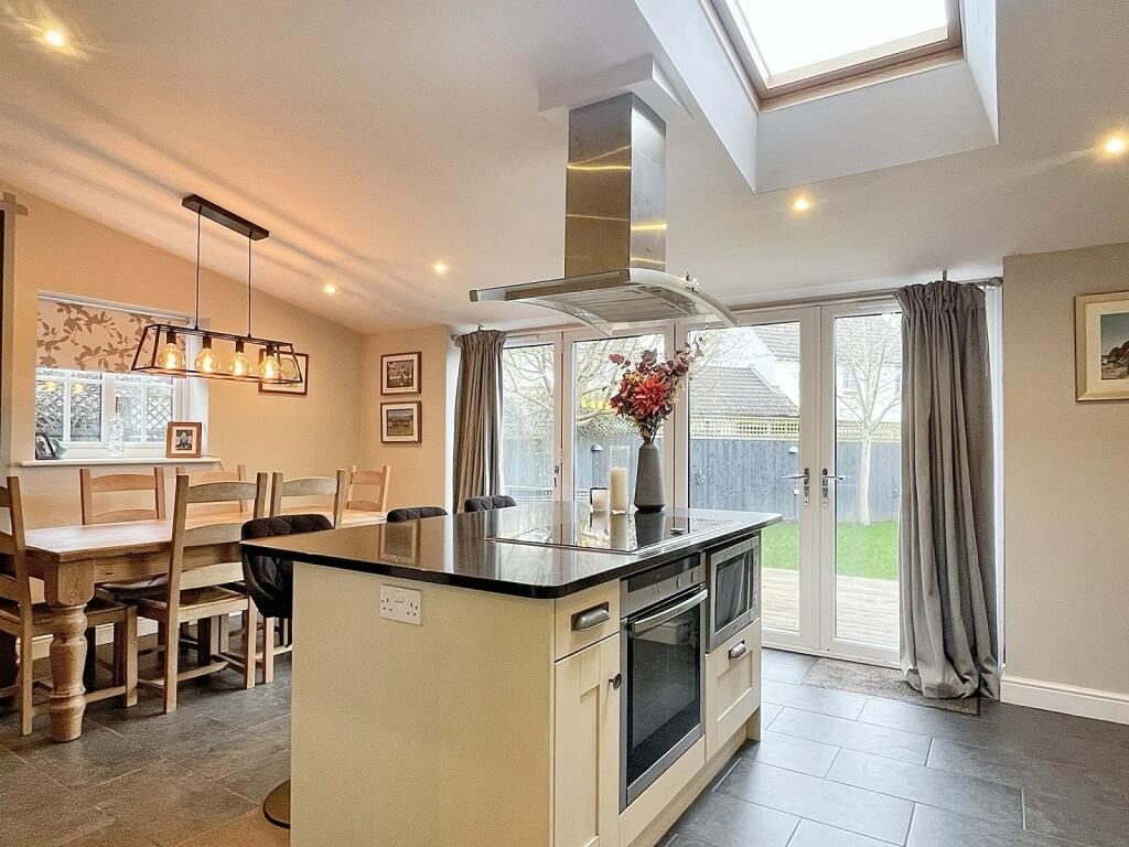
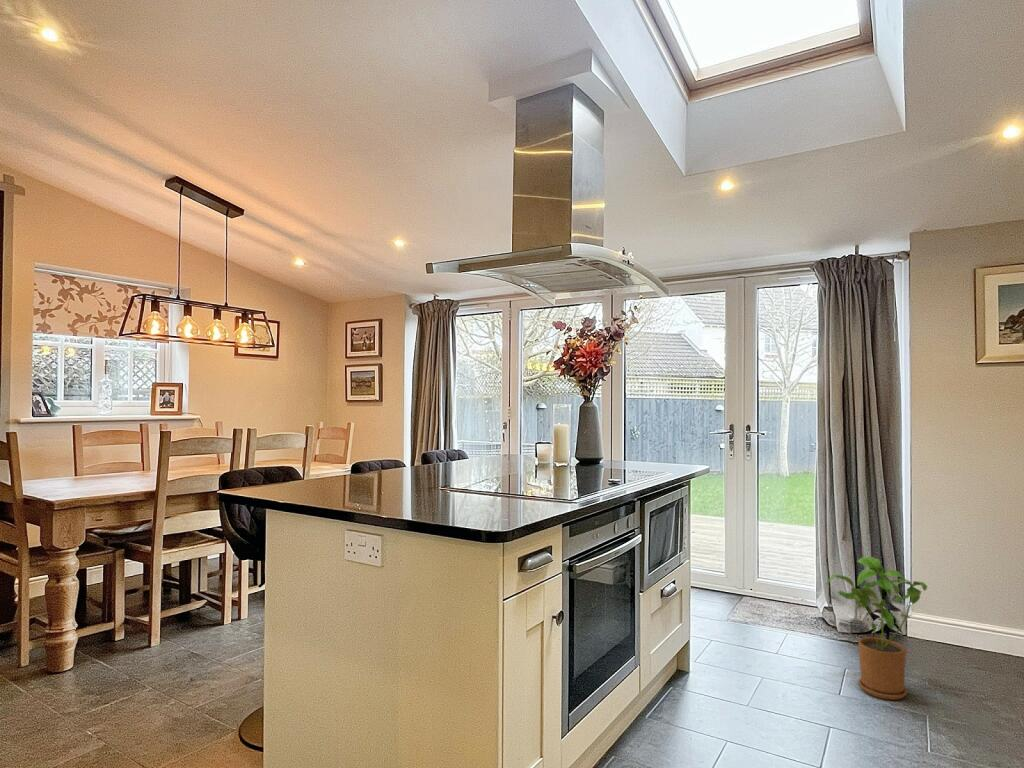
+ house plant (873, 623)
